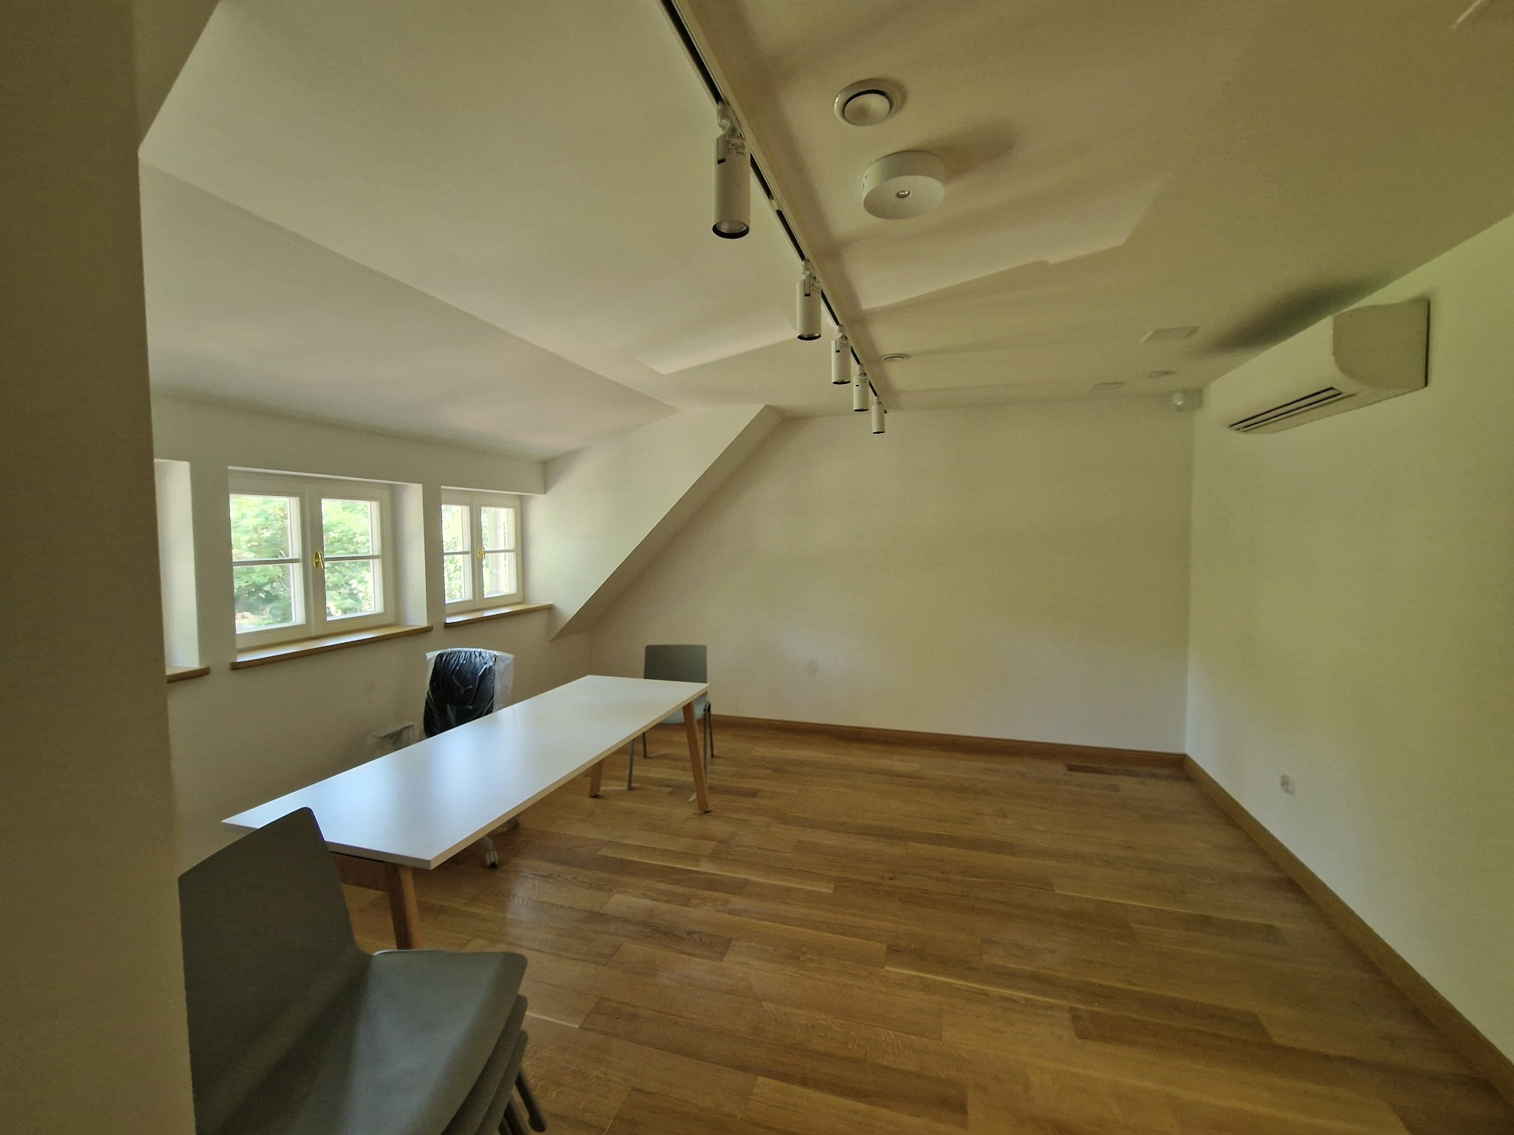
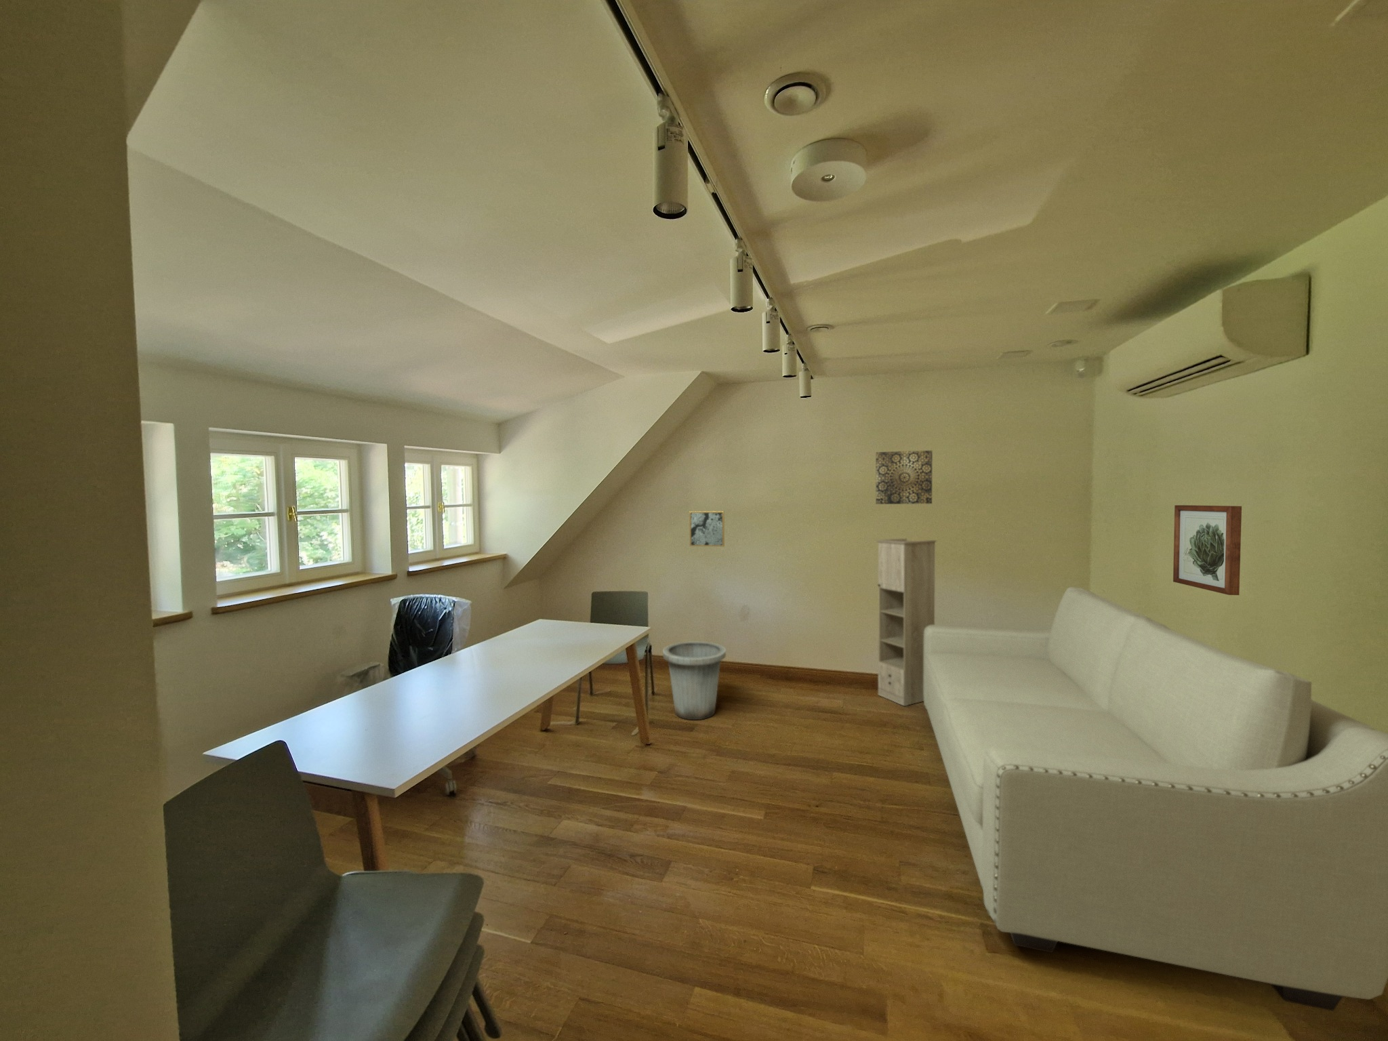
+ wall art (706, 528)
+ wall art (904, 477)
+ trash can (694, 680)
+ sofa (1061, 711)
+ wall art (1204, 547)
+ storage cabinet (905, 619)
